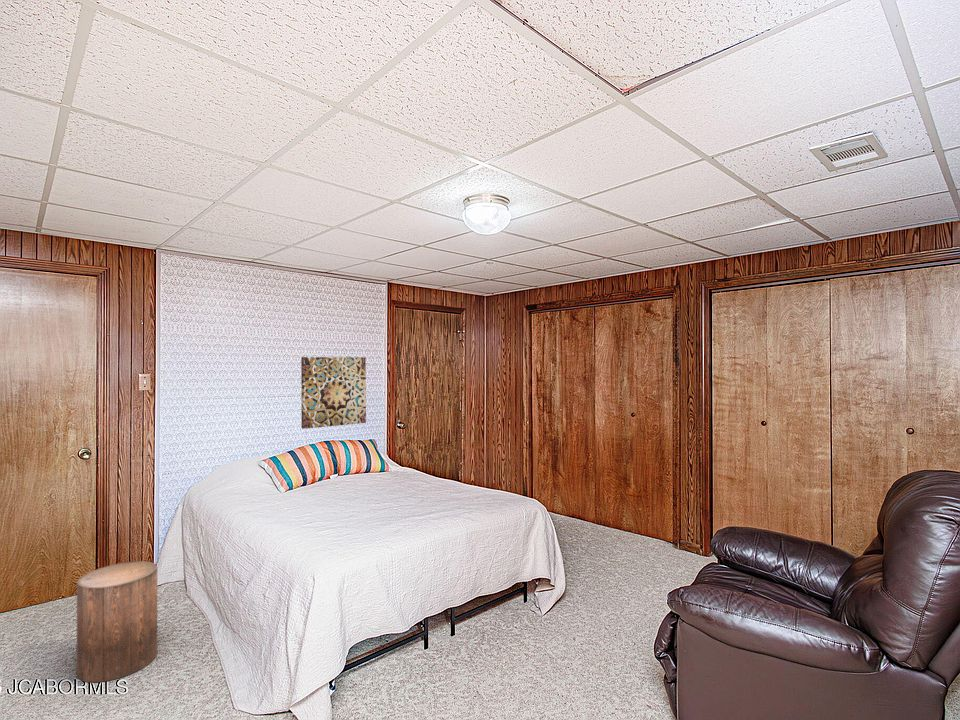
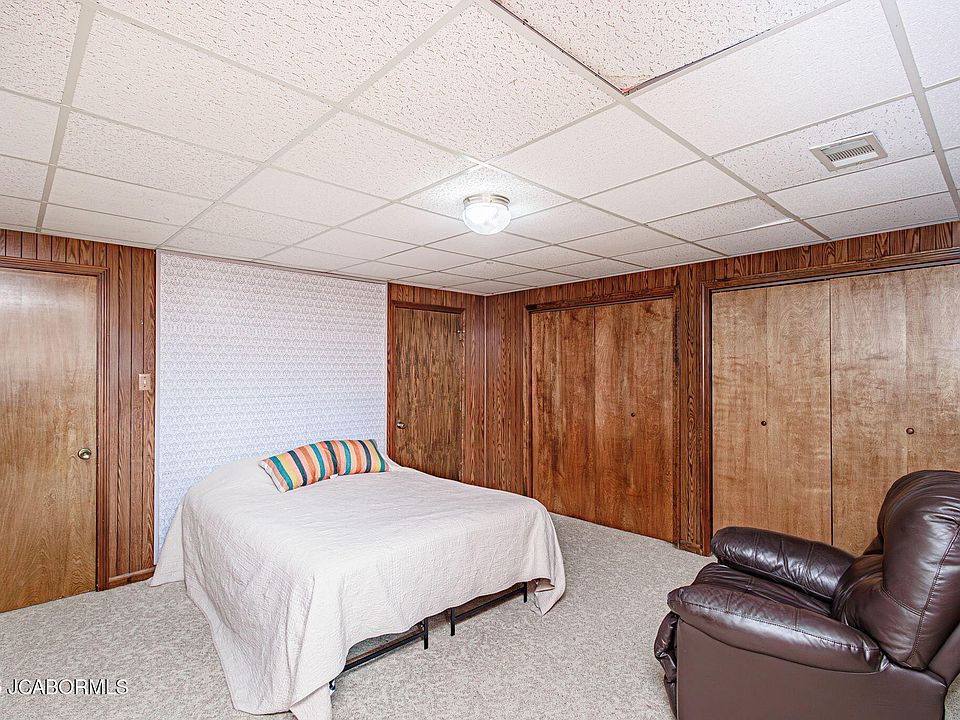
- stool (118, 617)
- wall art (334, 391)
